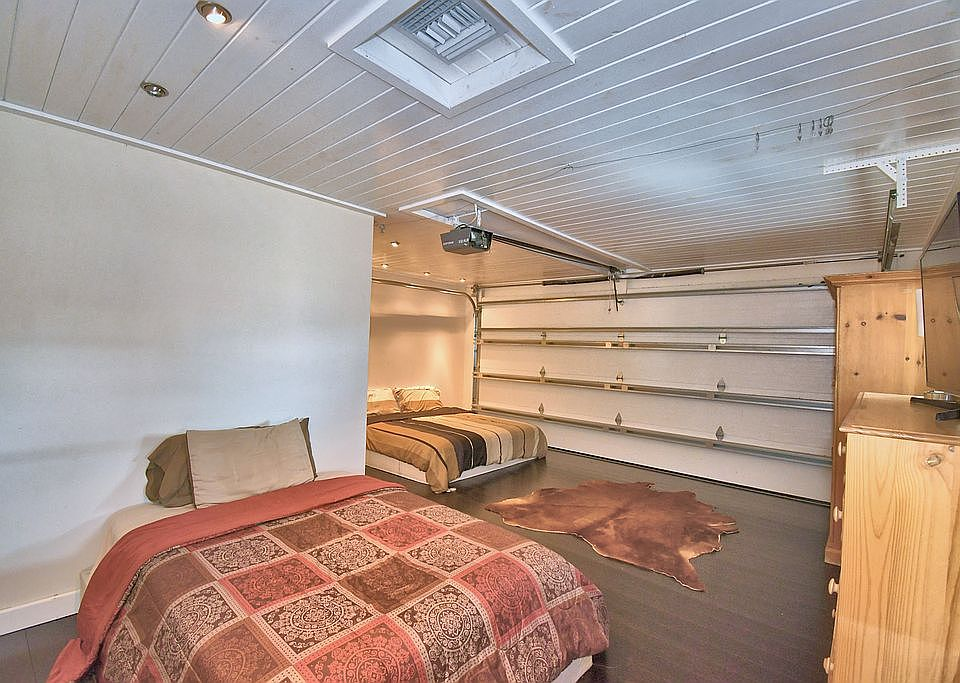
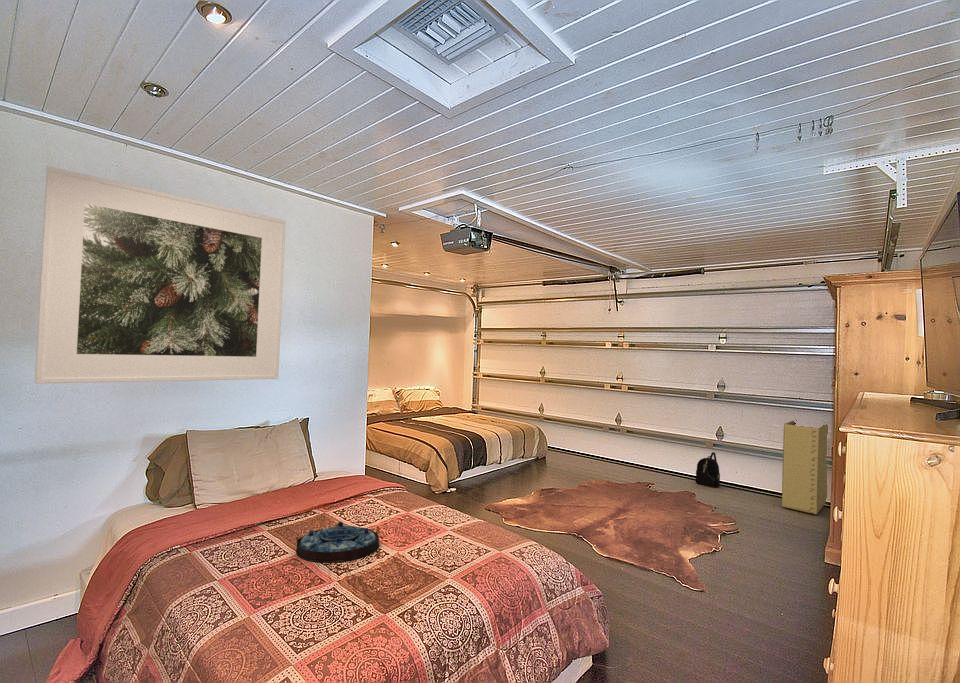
+ serving tray (338, 538)
+ laundry hamper (805, 464)
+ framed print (180, 288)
+ backpack (710, 468)
